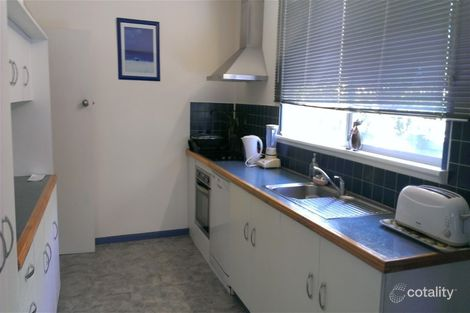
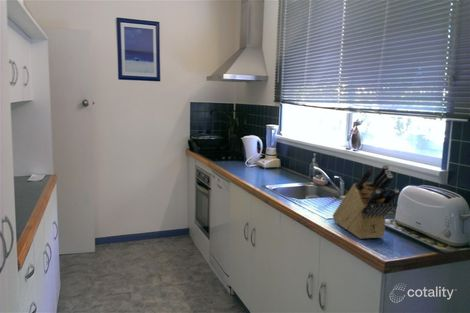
+ knife block (363, 197)
